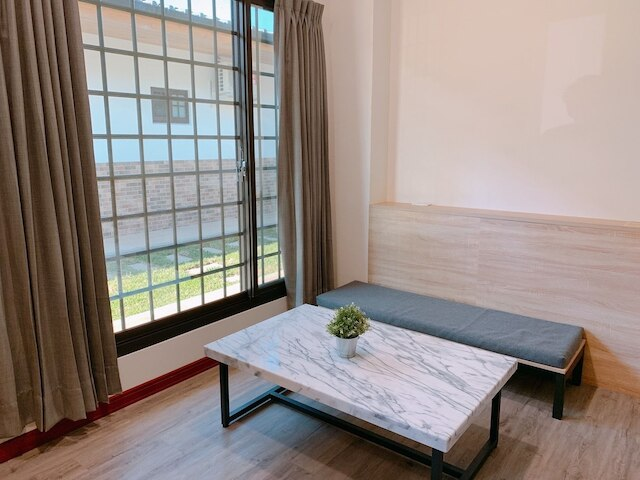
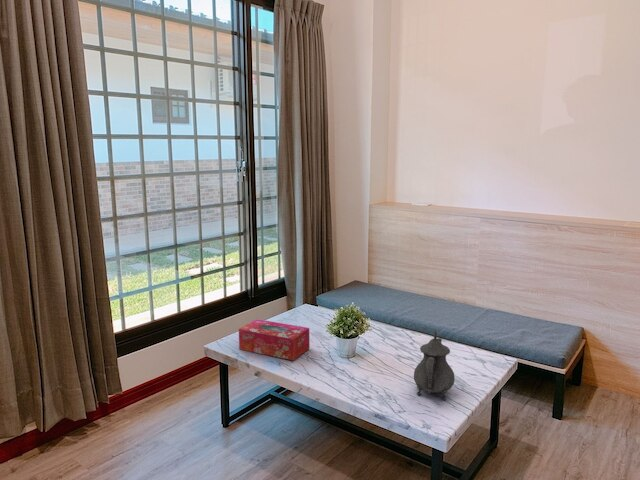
+ teapot (434, 360)
+ tissue box (274, 338)
